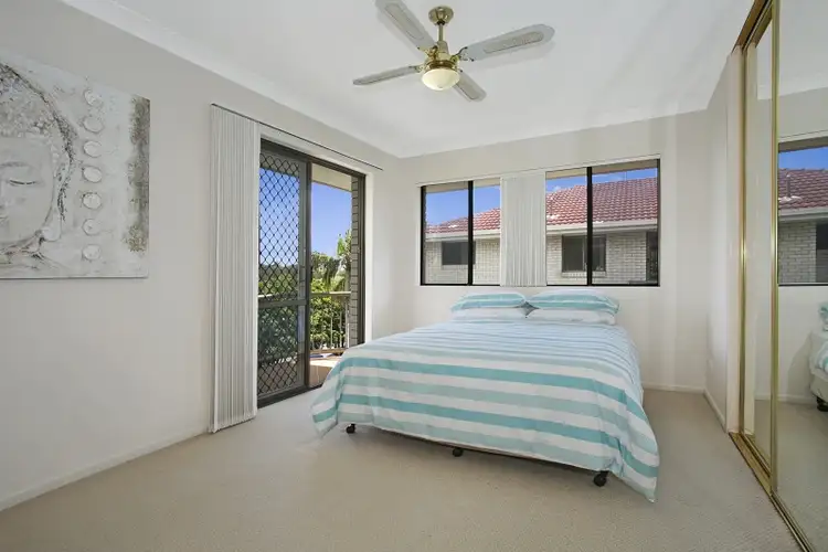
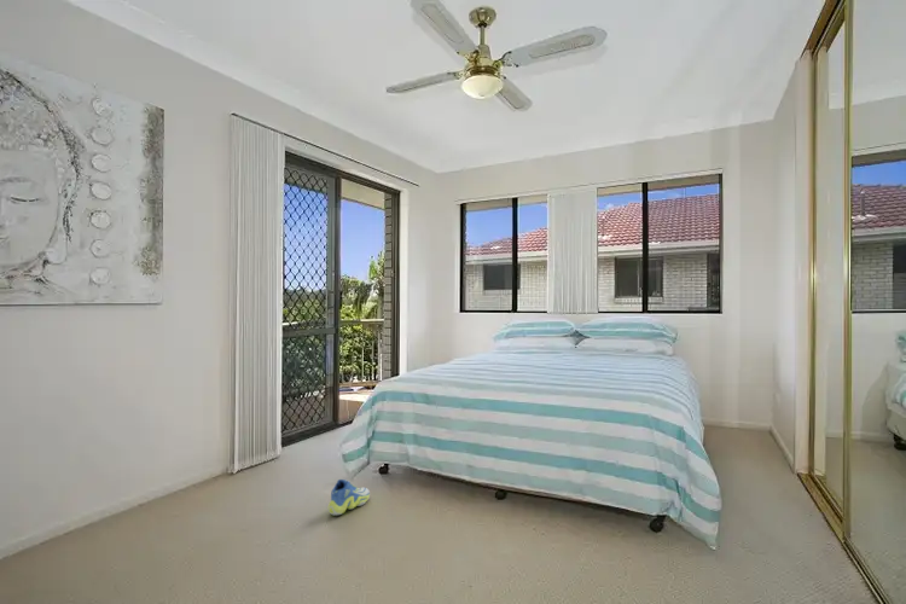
+ sneaker (350, 492)
